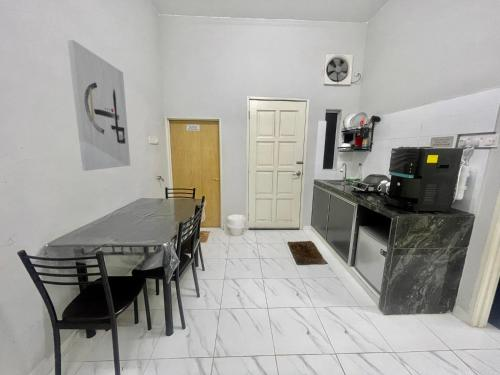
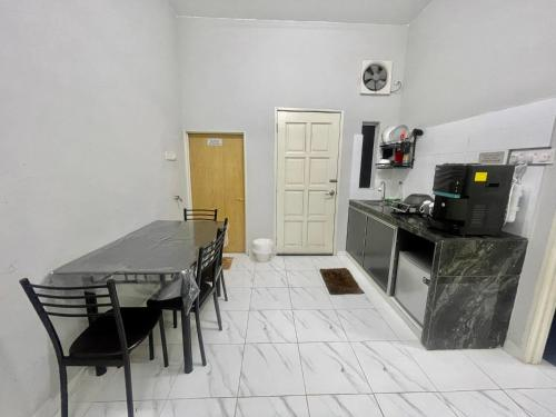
- wall art (105, 115)
